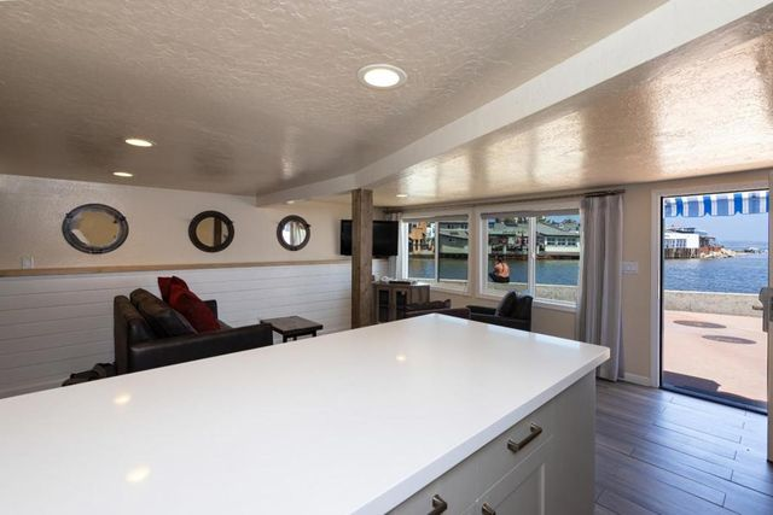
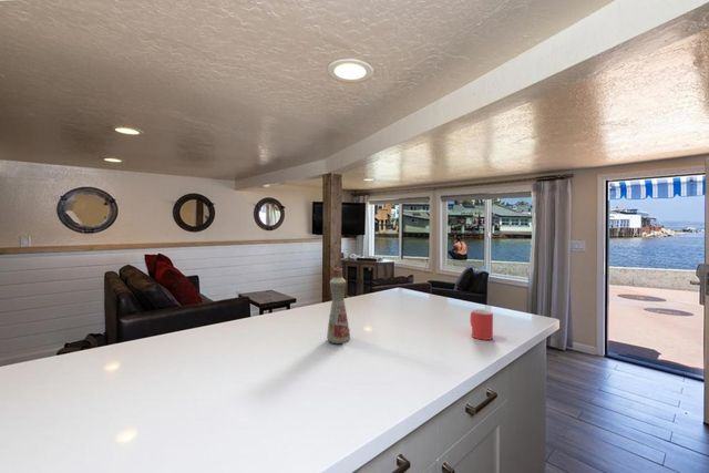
+ bottle (338, 304)
+ mug (479, 322)
